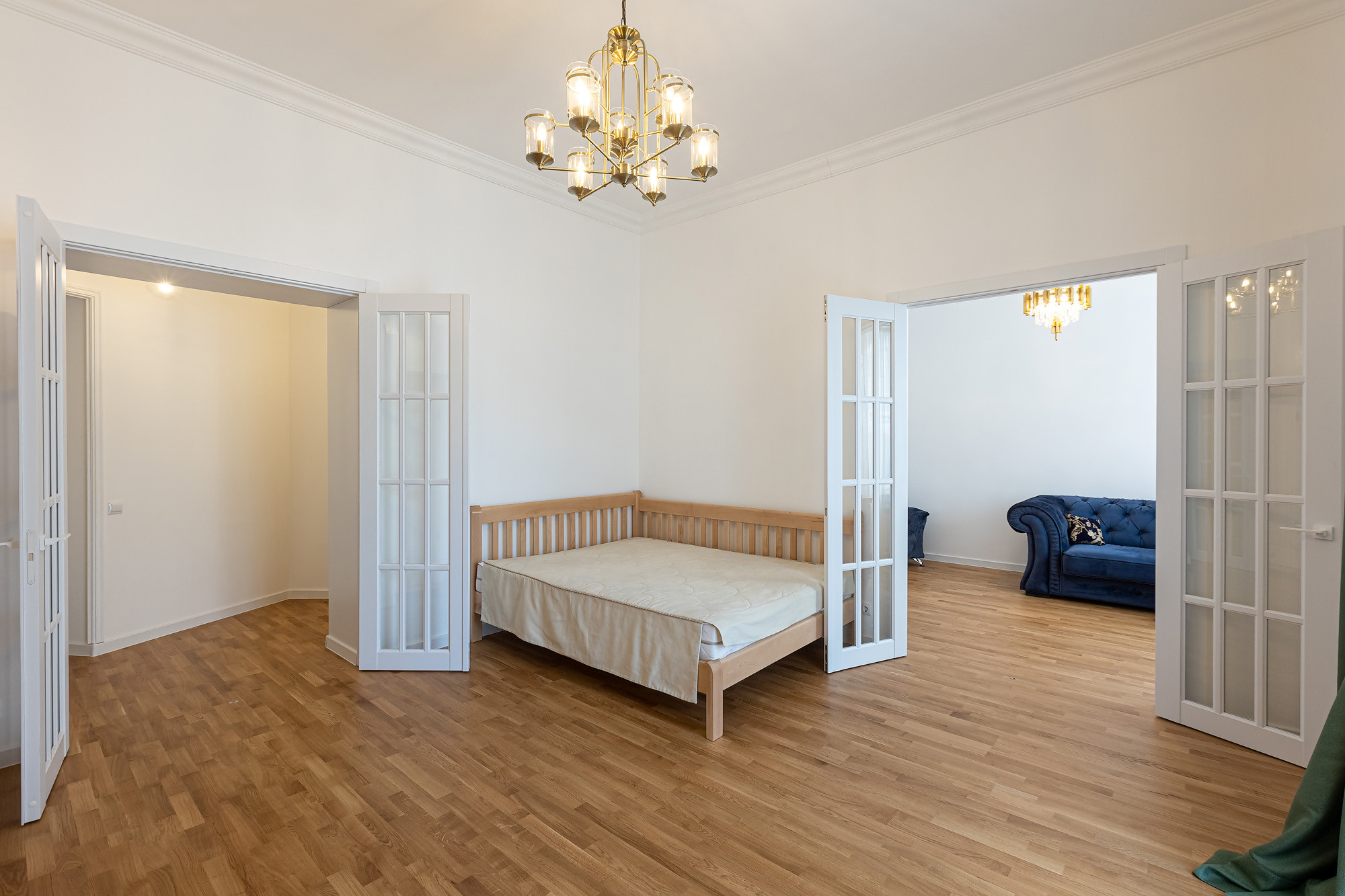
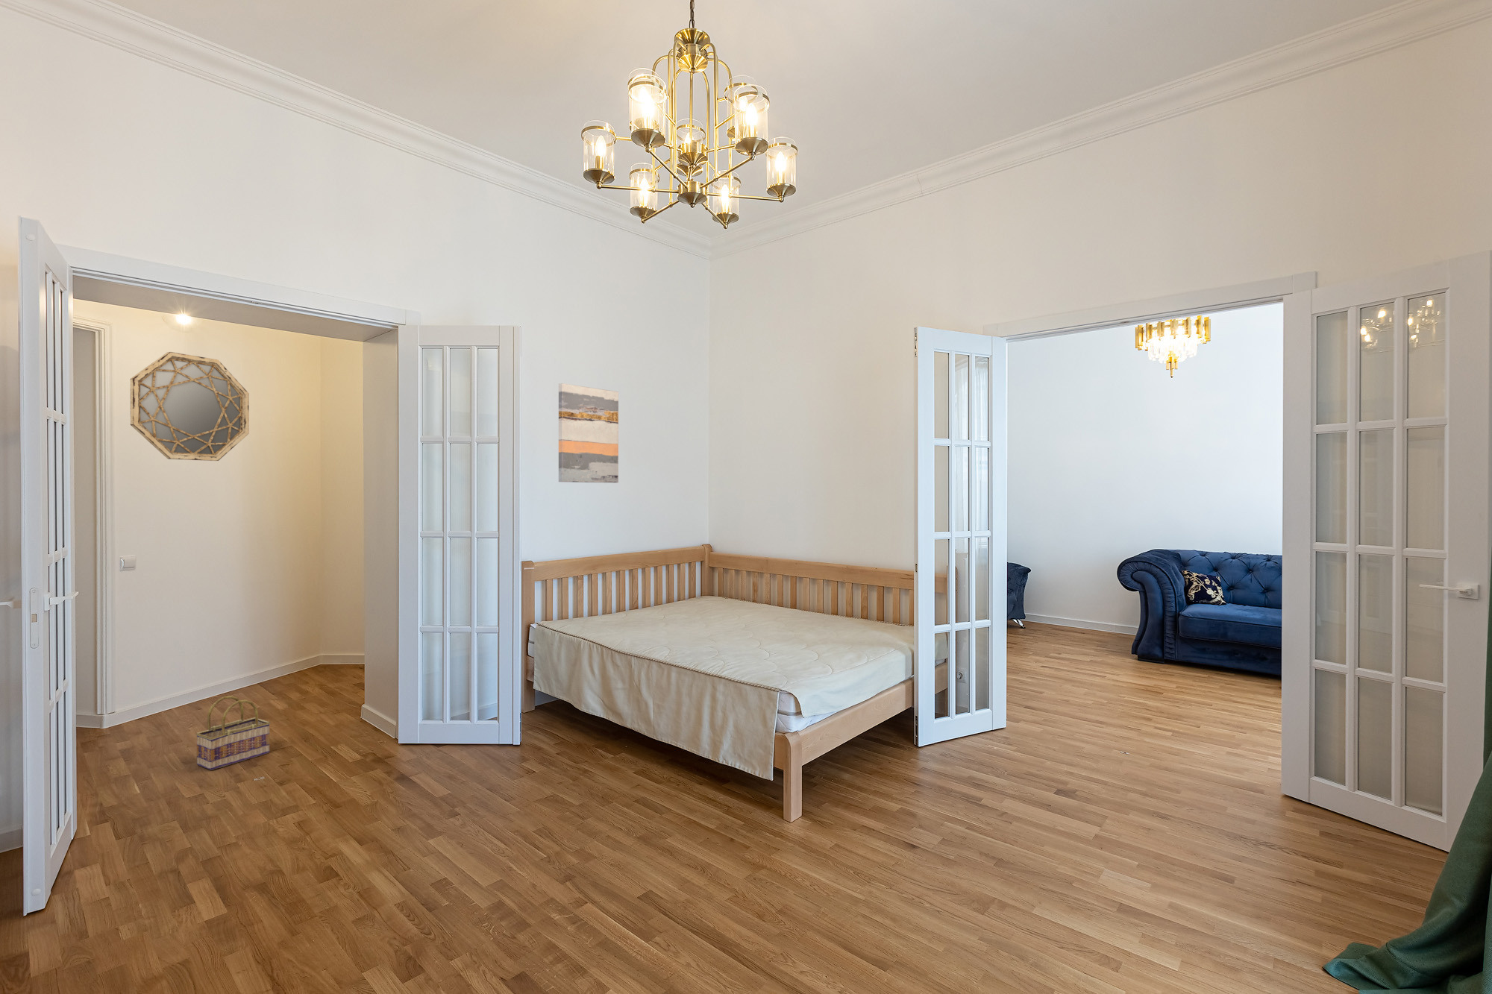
+ home mirror (193, 408)
+ basket (233, 728)
+ wall art (589, 435)
